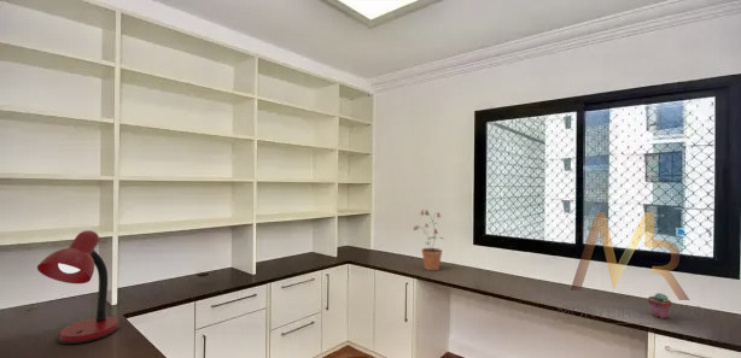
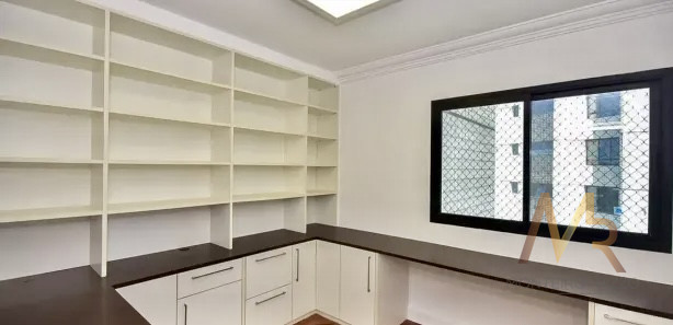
- potted succulent (659, 304)
- potted plant (430, 239)
- desk lamp (82, 282)
